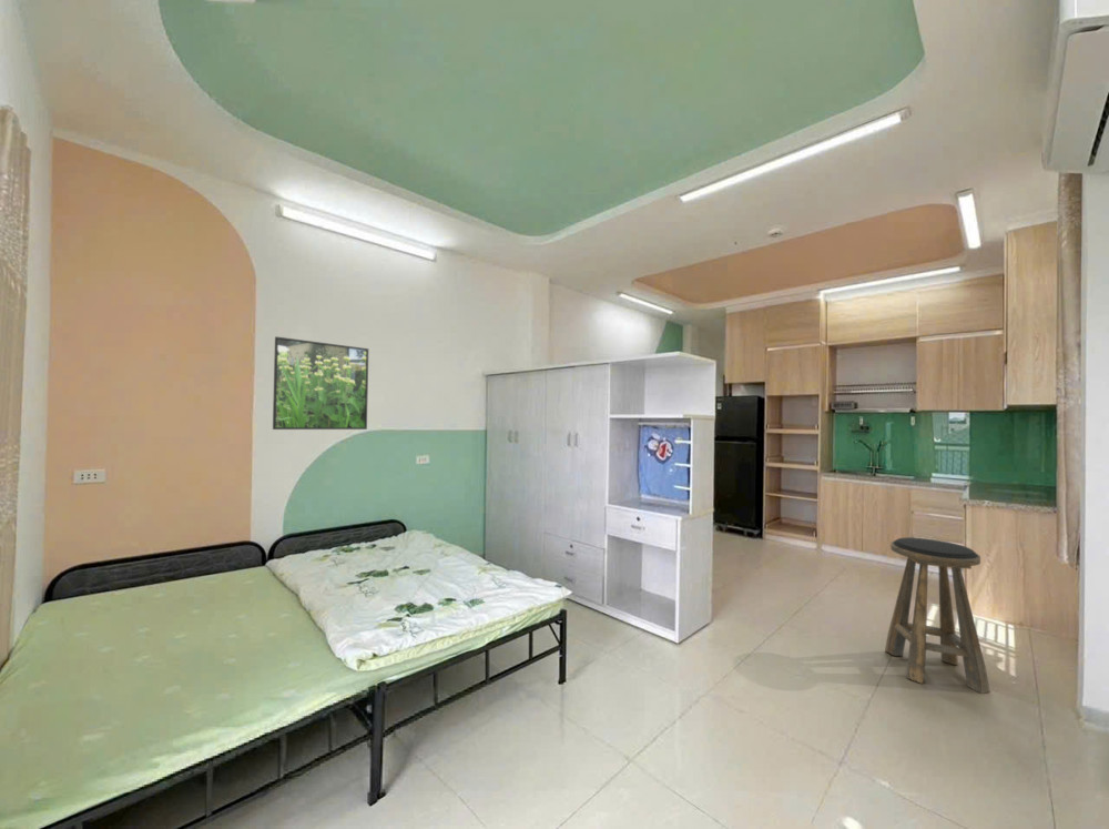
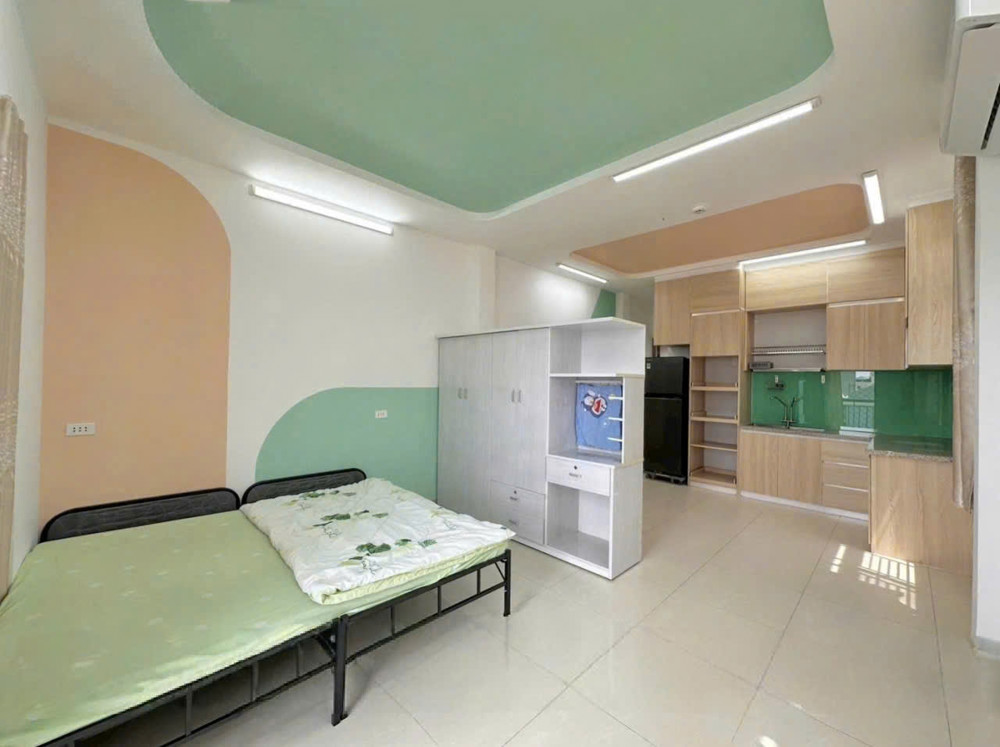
- stool (939, 607)
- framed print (324, 386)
